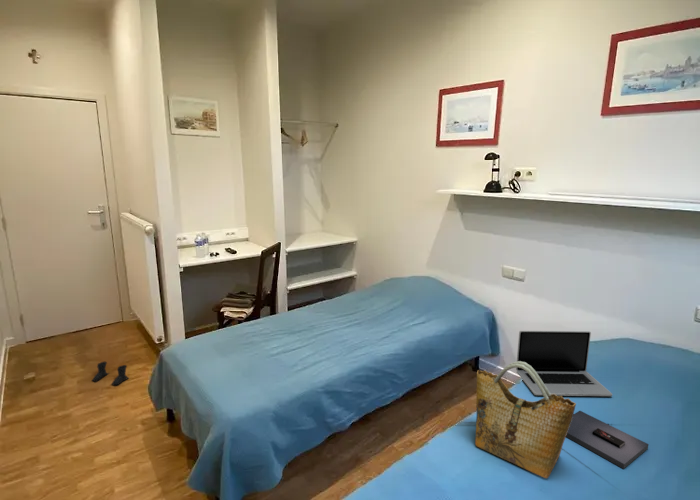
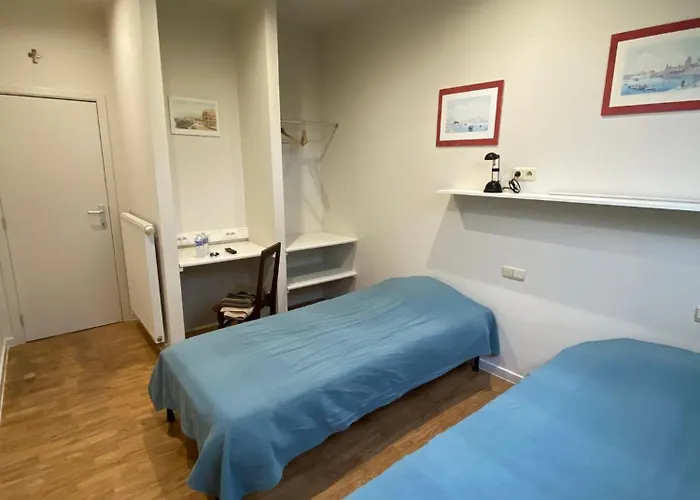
- boots (108, 373)
- laptop (563, 362)
- grocery bag (521, 408)
- book (599, 435)
